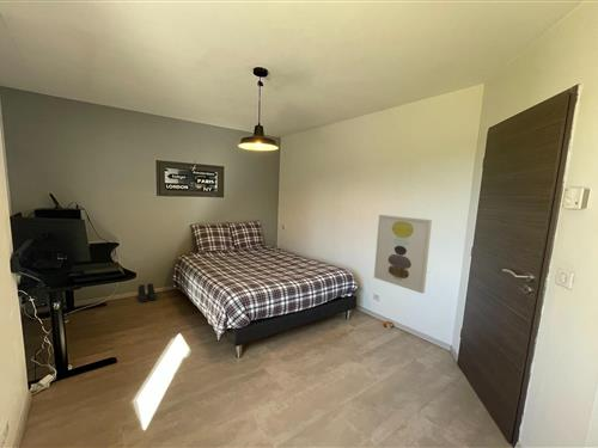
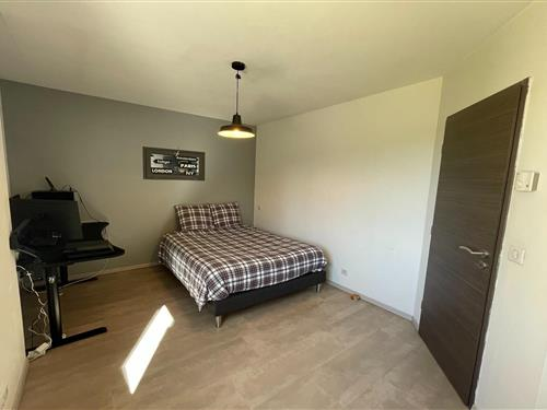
- wall art (399, 251)
- boots (147, 291)
